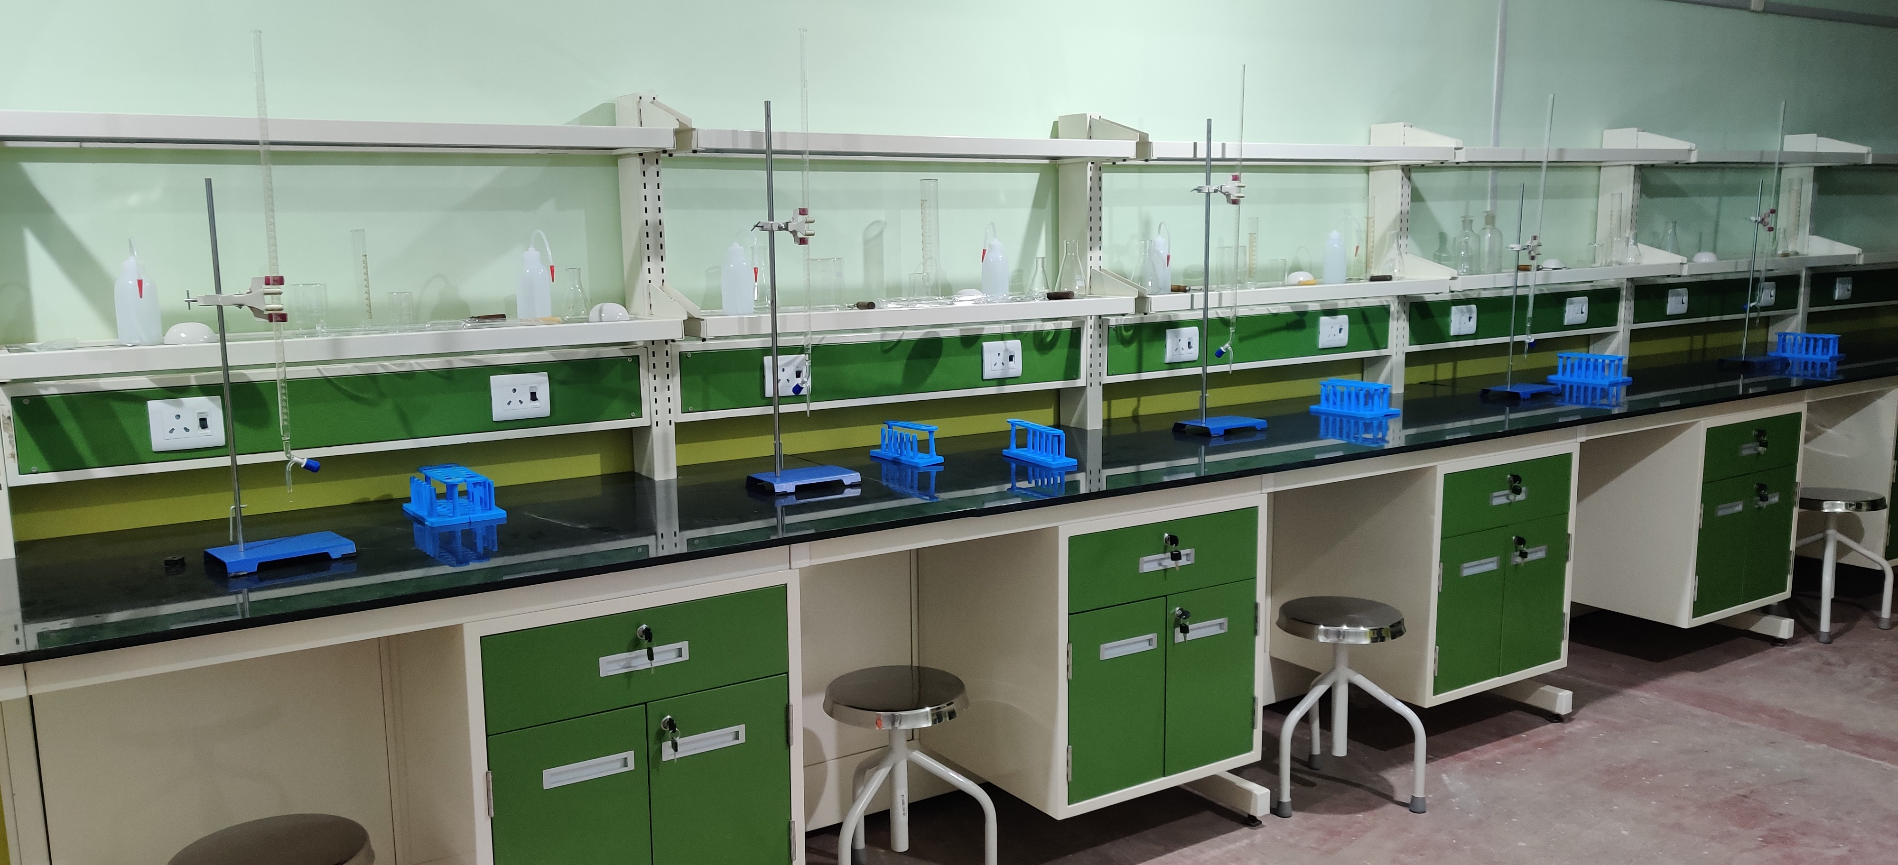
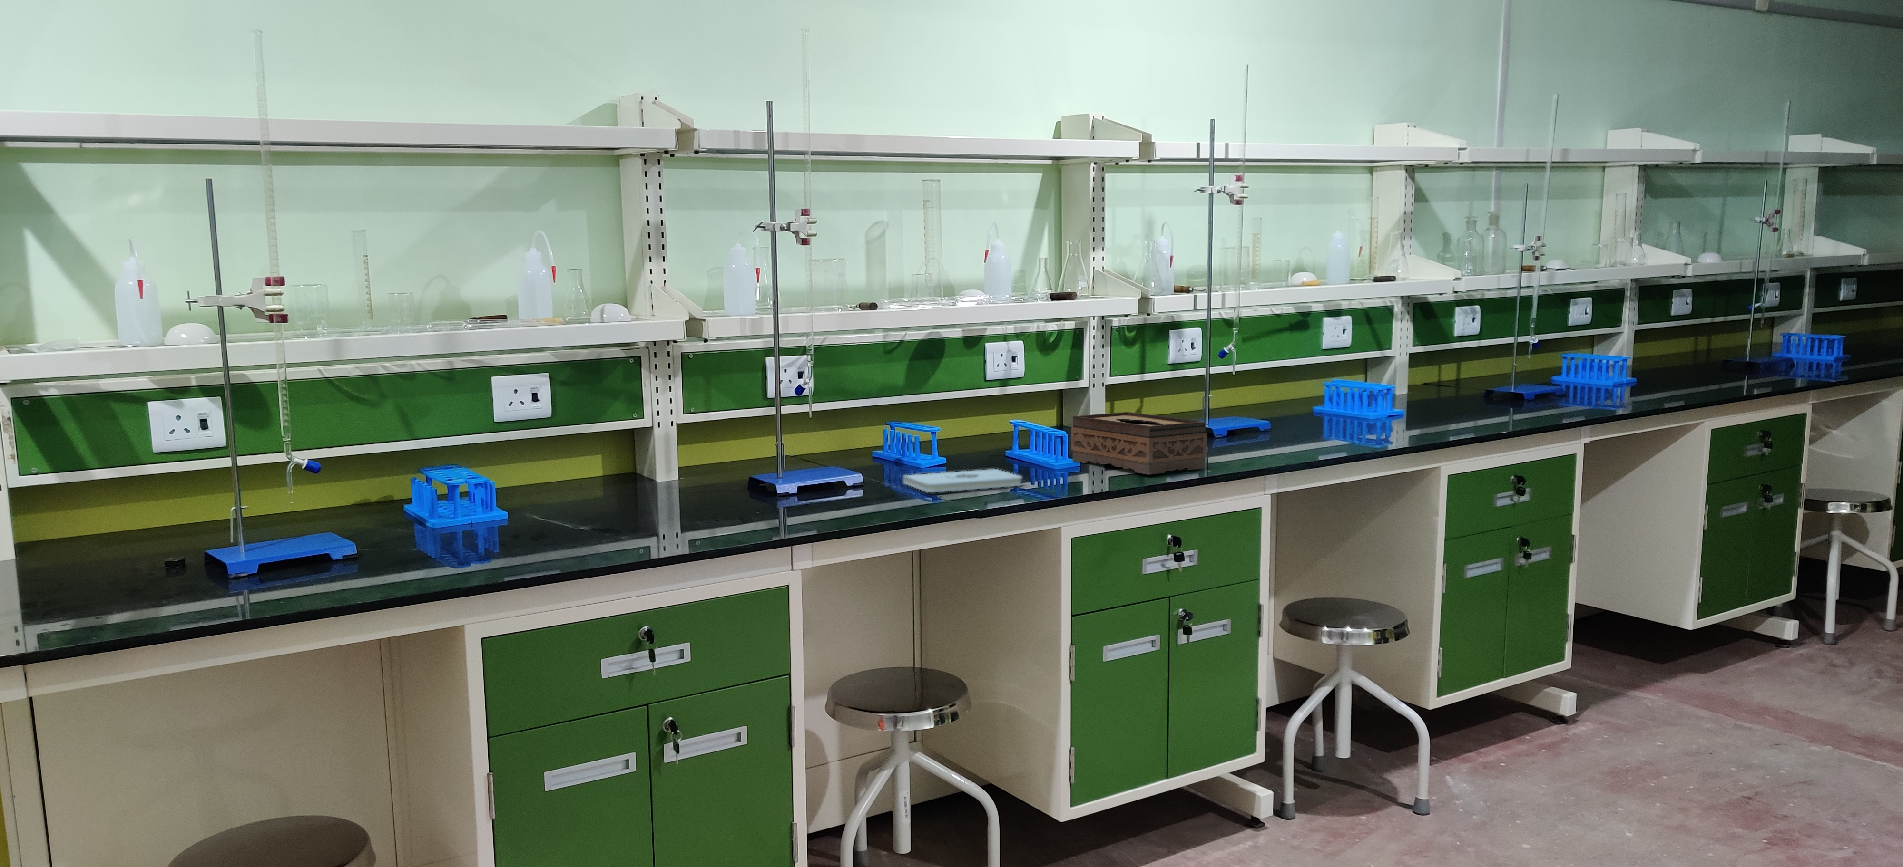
+ tissue box (1137, 441)
+ notepad (964, 480)
